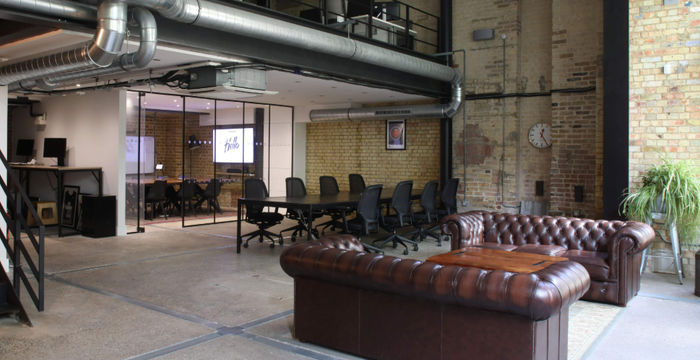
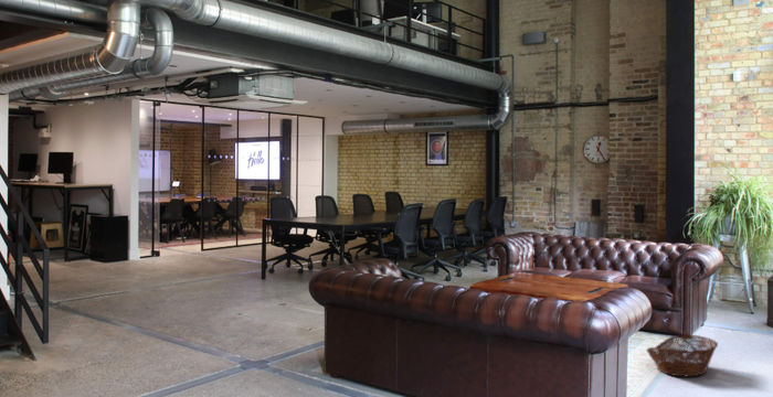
+ basket (681, 355)
